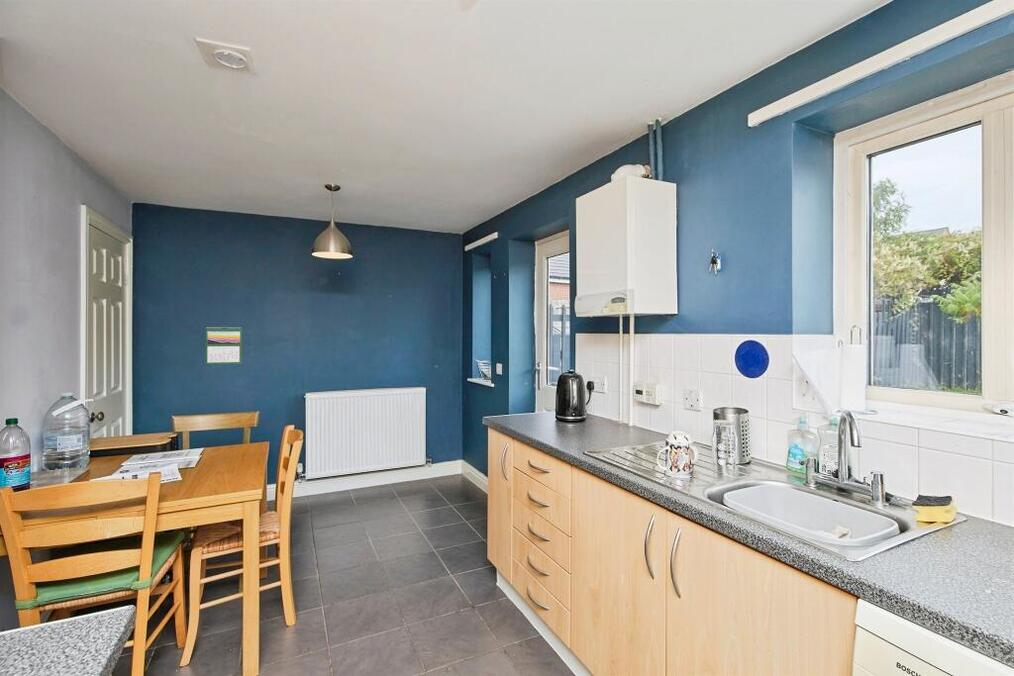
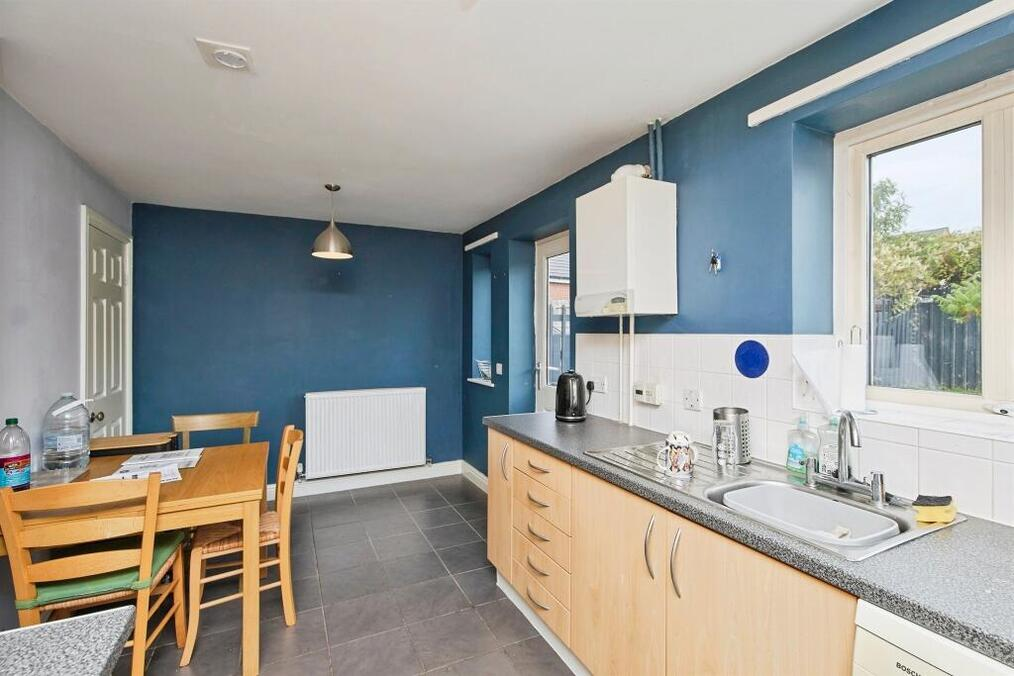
- calendar (224, 345)
